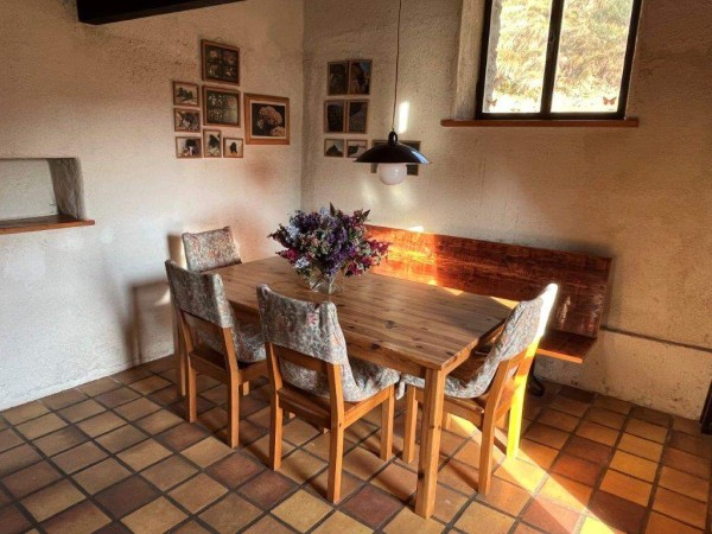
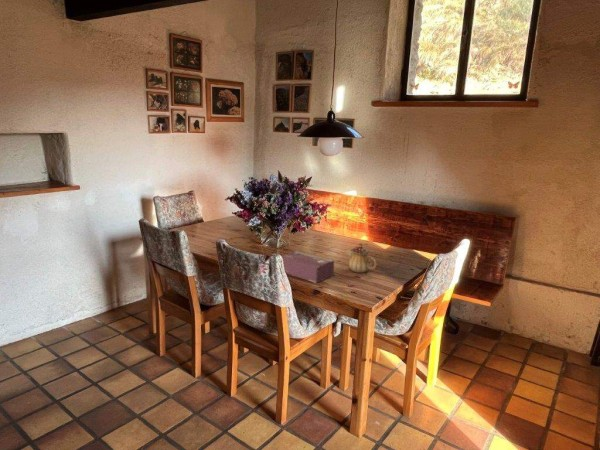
+ tissue box (305, 265)
+ teapot (361, 257)
